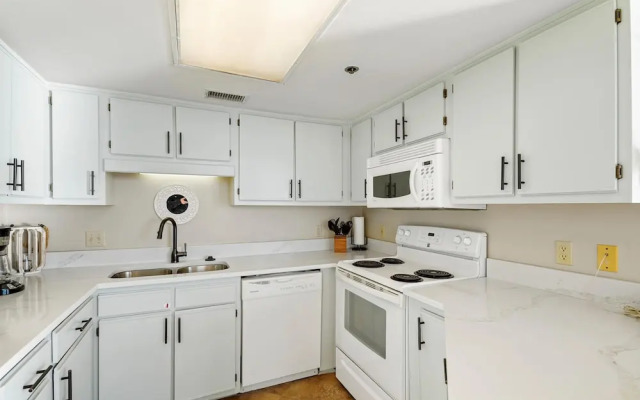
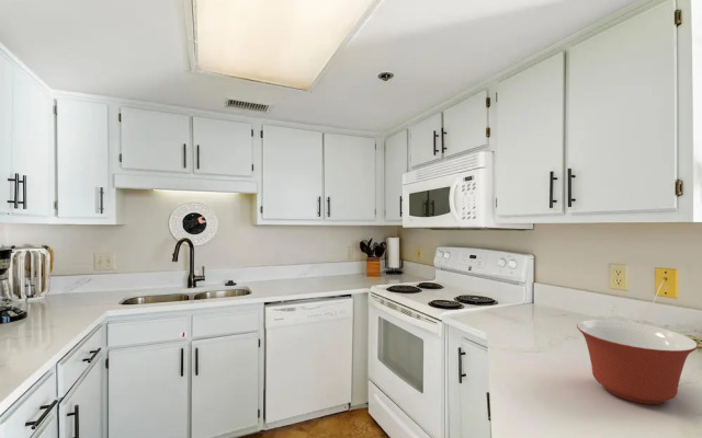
+ mixing bowl (632, 362)
